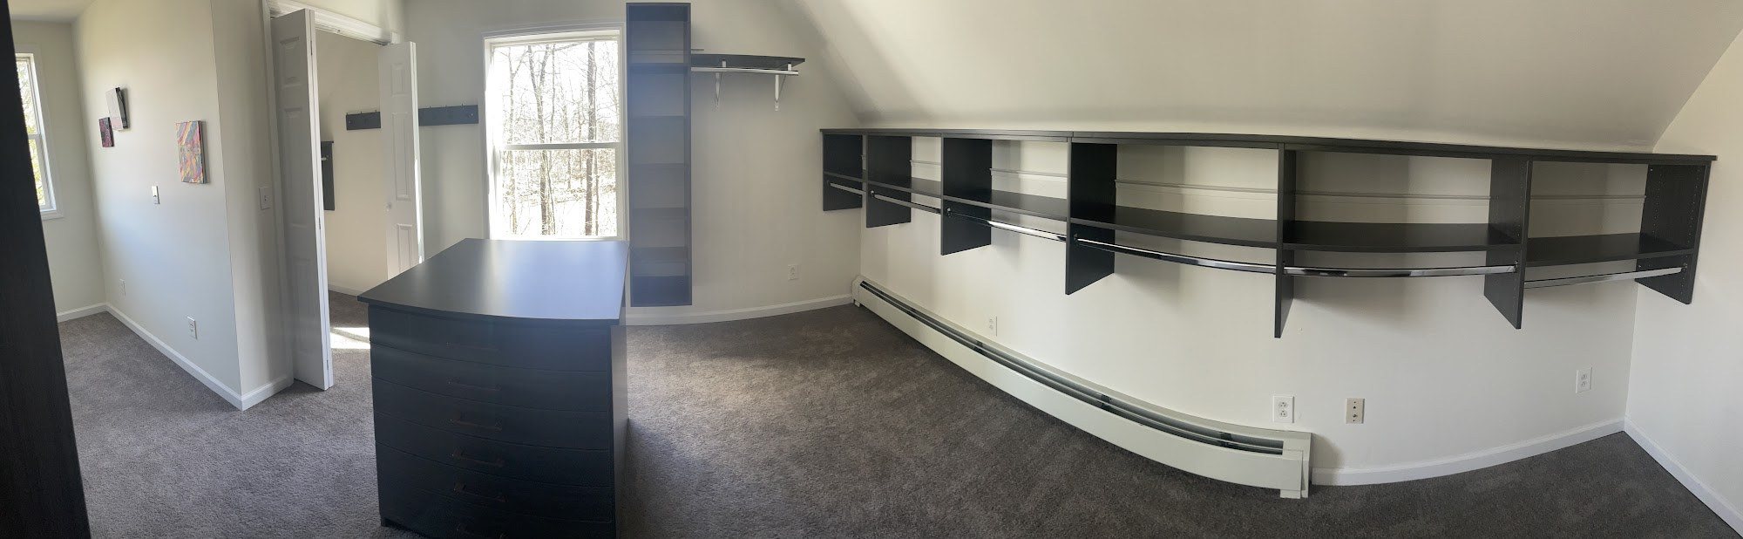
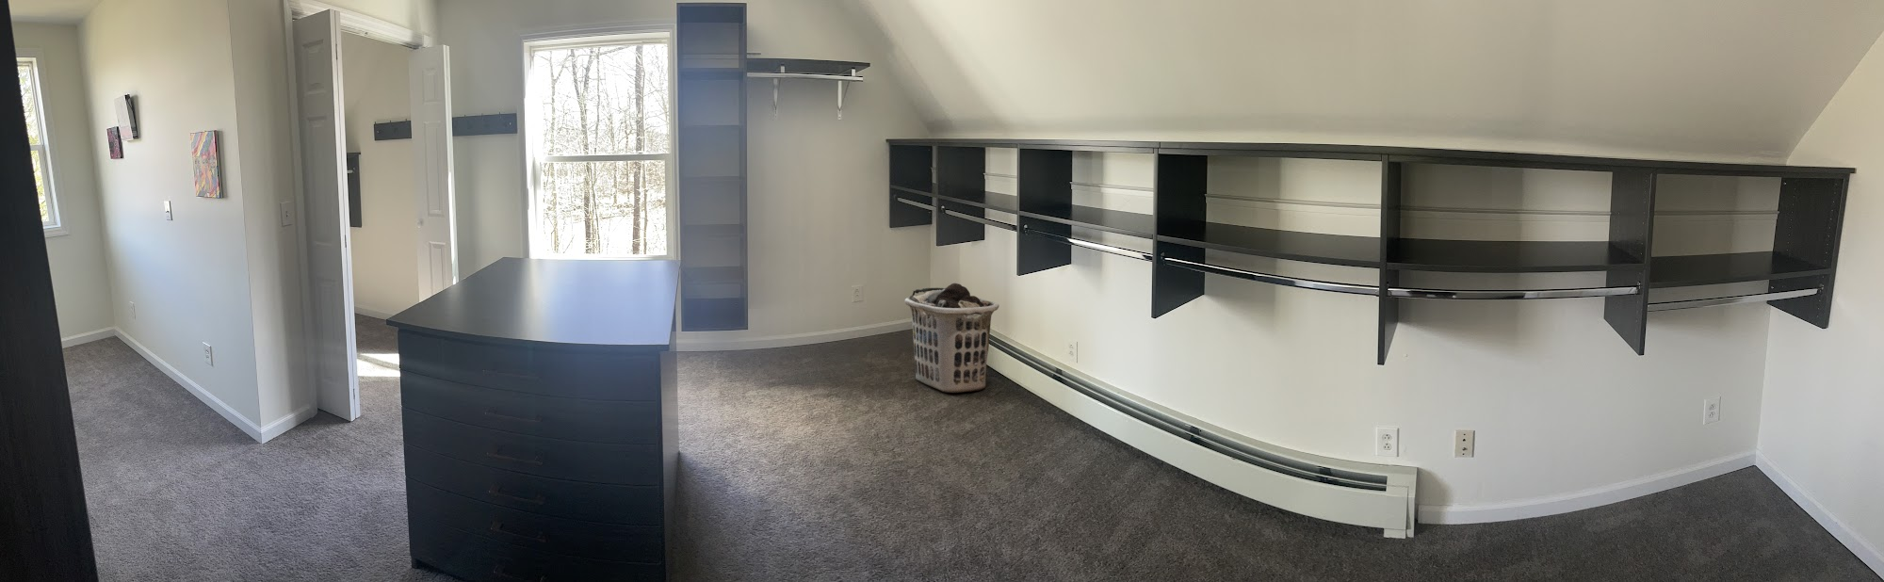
+ clothes hamper (950, 335)
